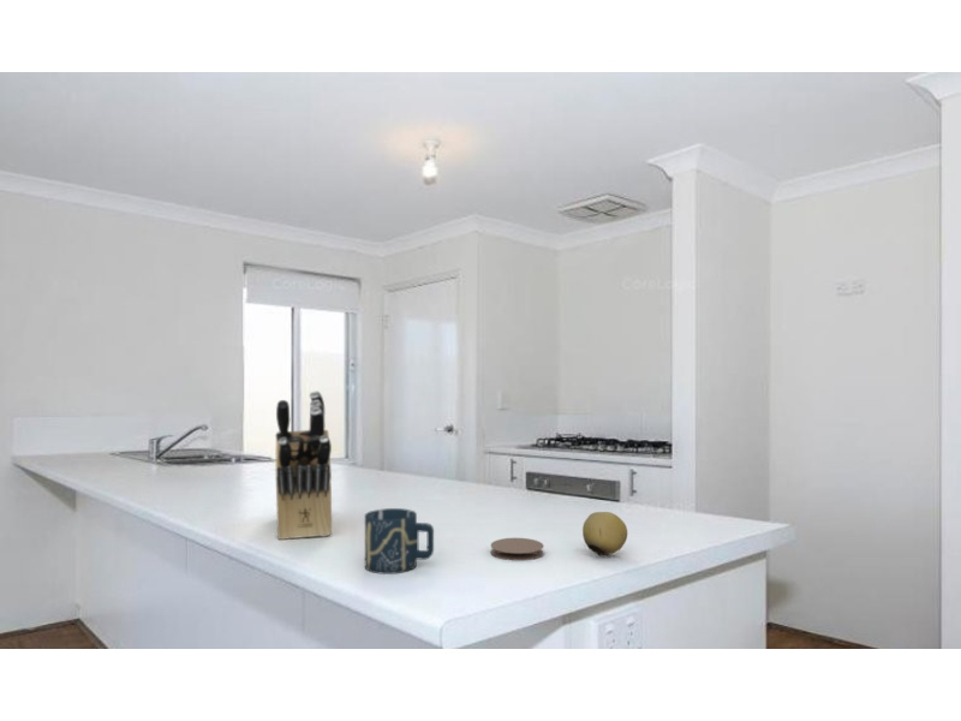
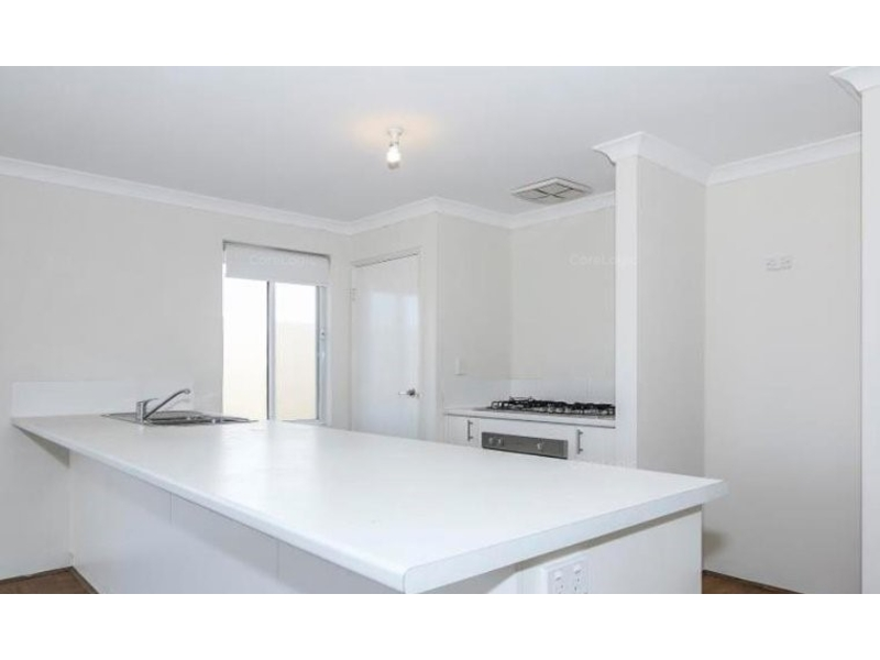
- cup (399, 540)
- coaster (517, 548)
- fruit (604, 532)
- knife block (303, 459)
